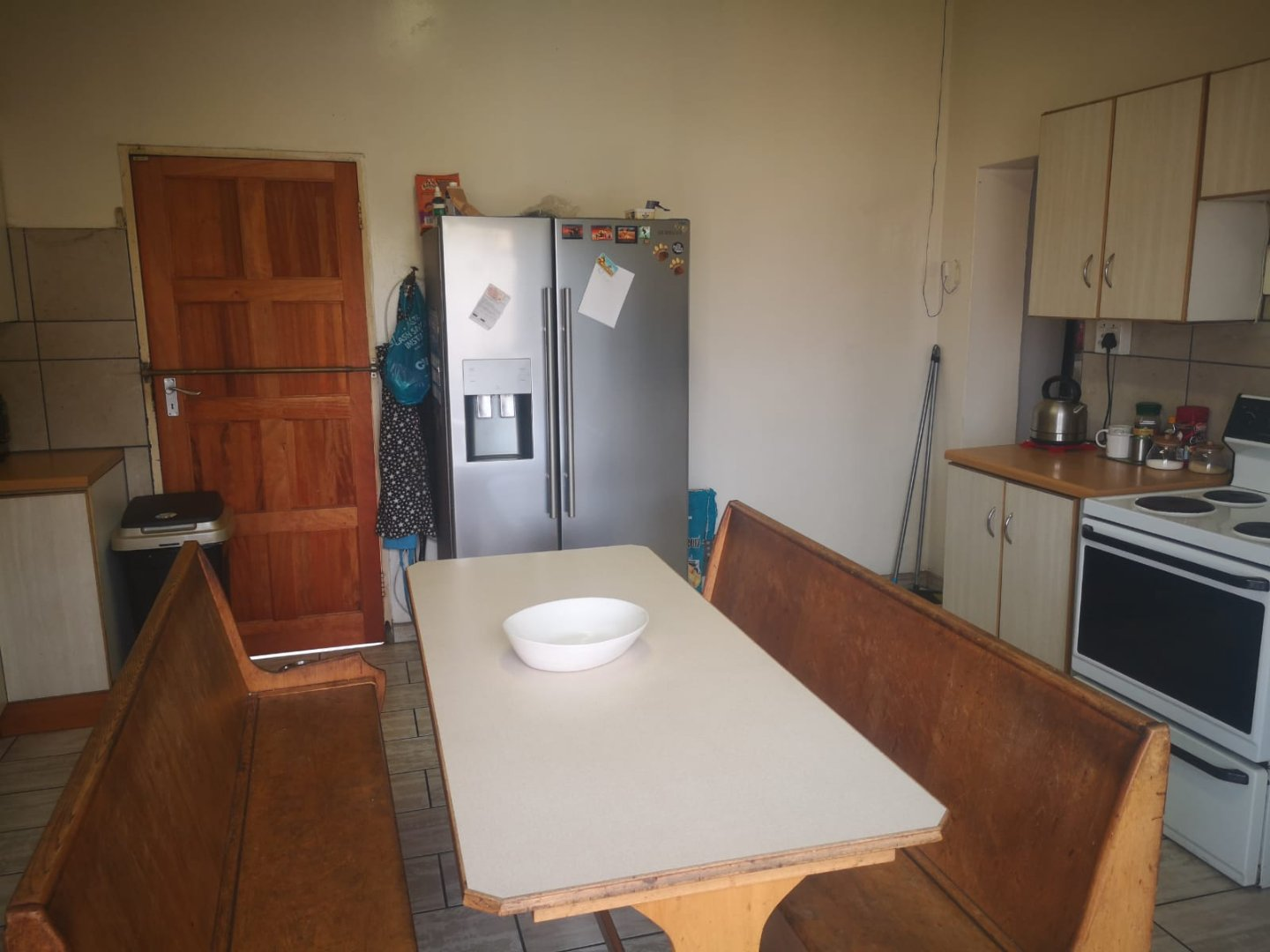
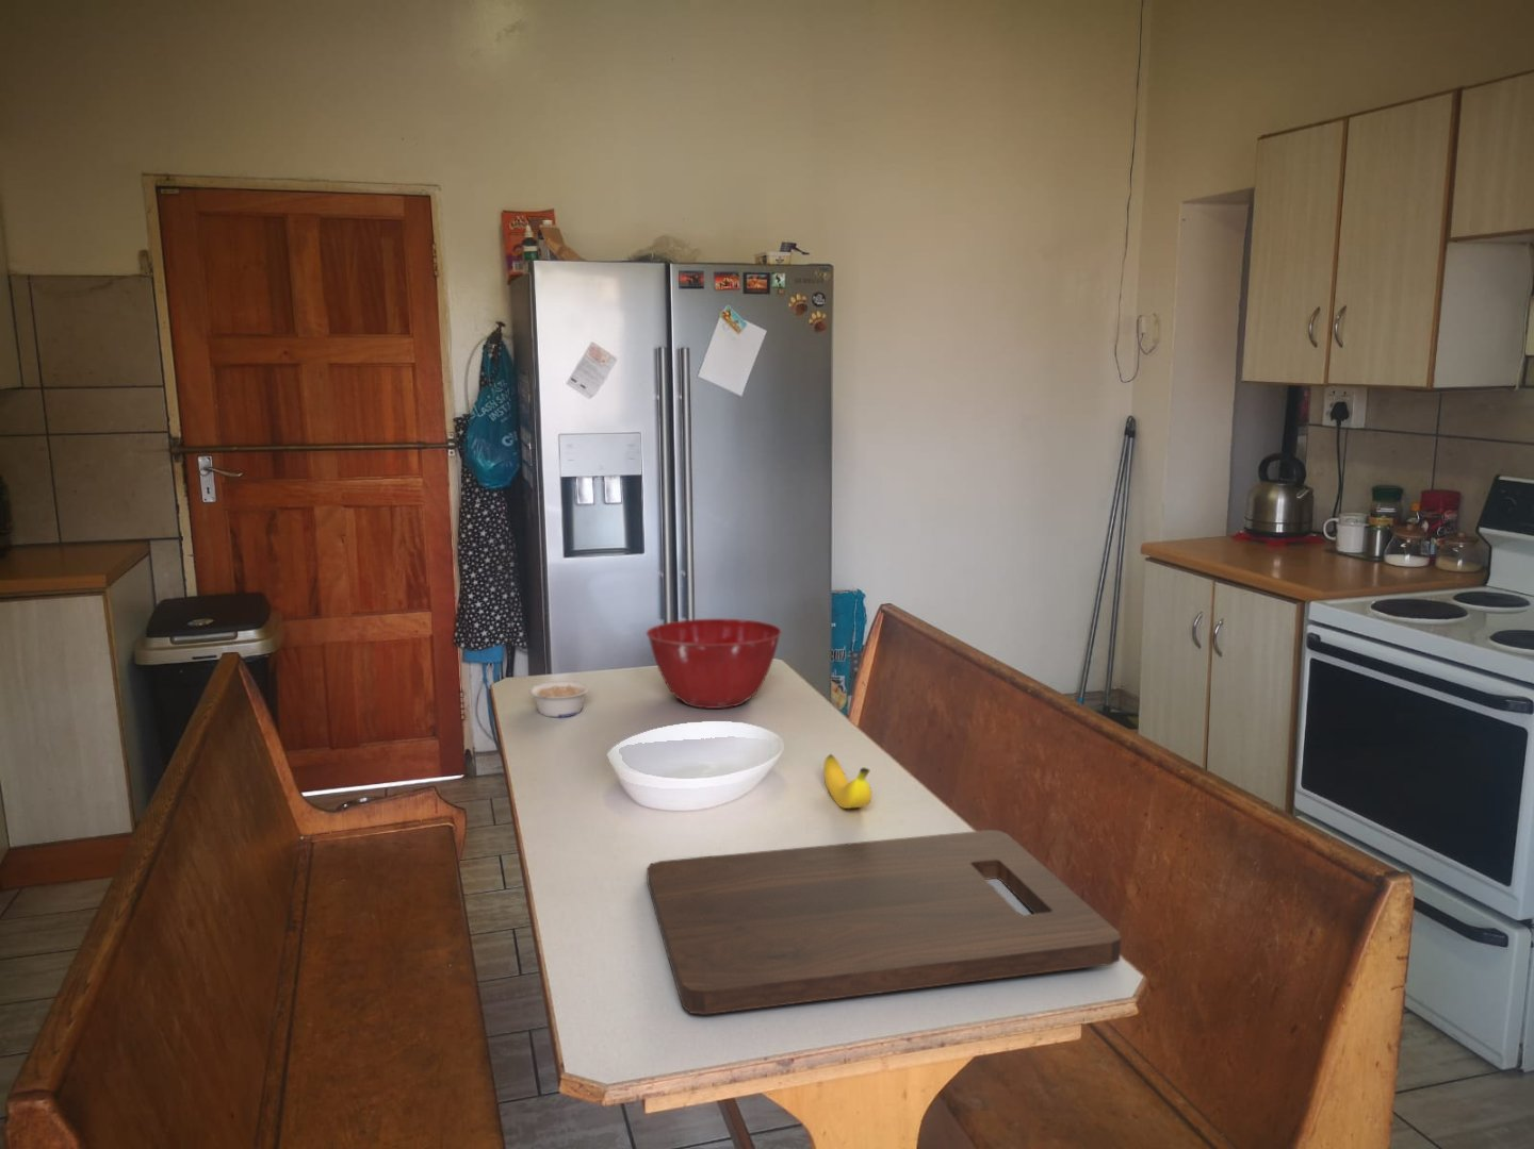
+ cutting board (867, 909)
+ legume (559, 698)
+ mixing bowl (715, 665)
+ banana (846, 777)
